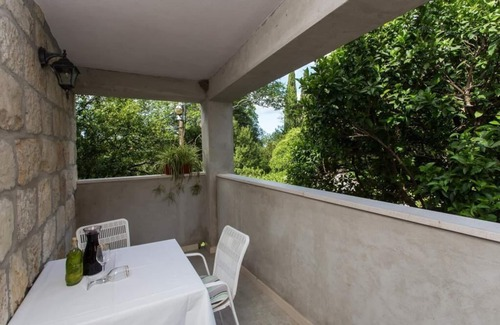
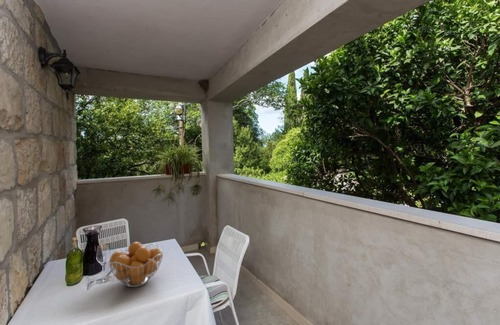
+ fruit basket (137, 263)
